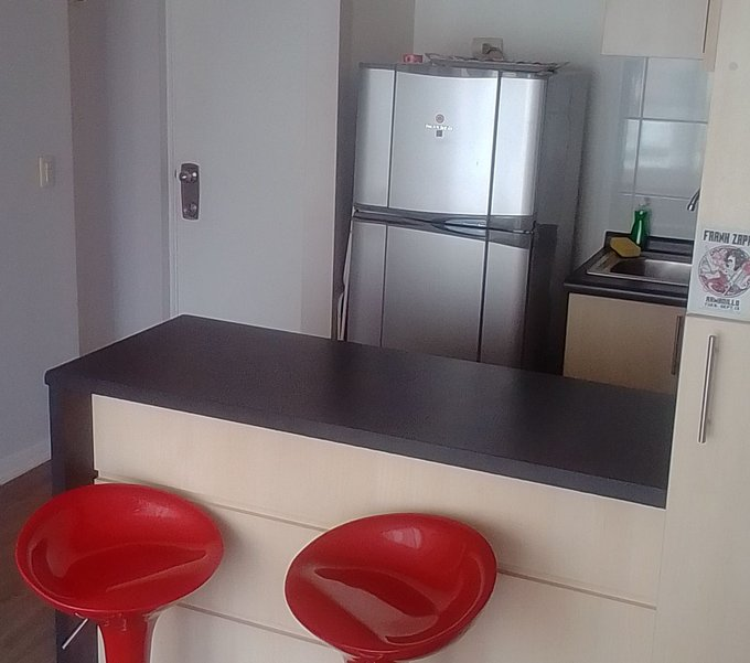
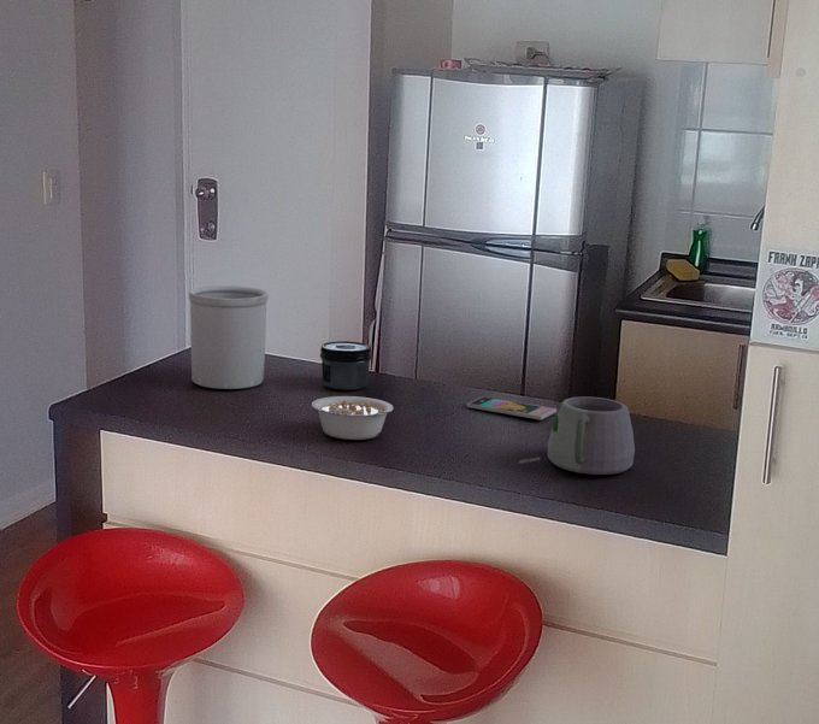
+ jar (344, 365)
+ utensil holder (228, 336)
+ legume (354, 416)
+ smartphone (511, 407)
+ mug (579, 435)
